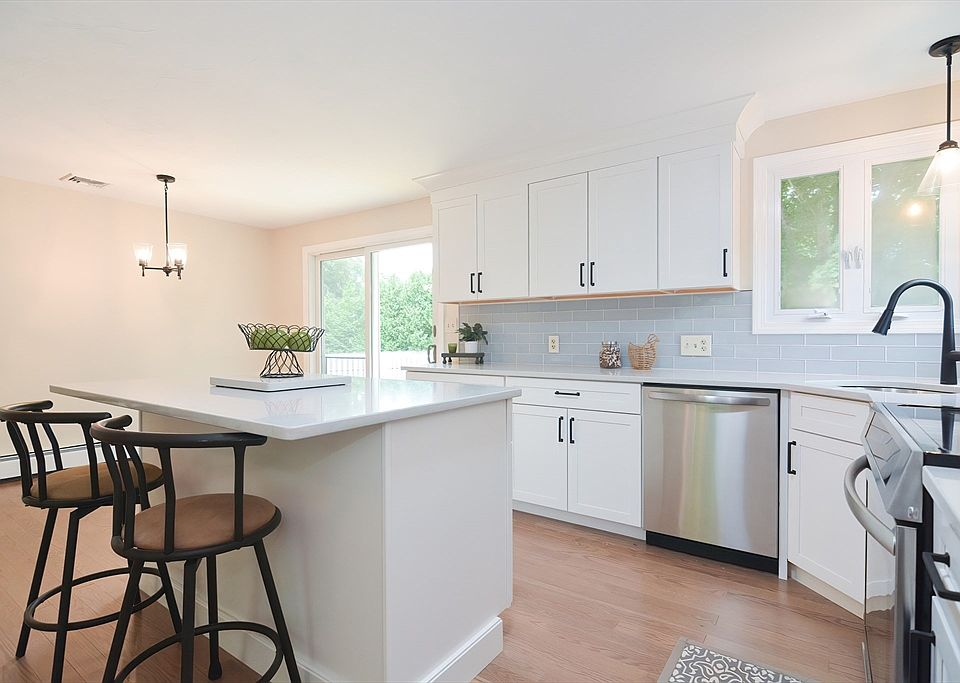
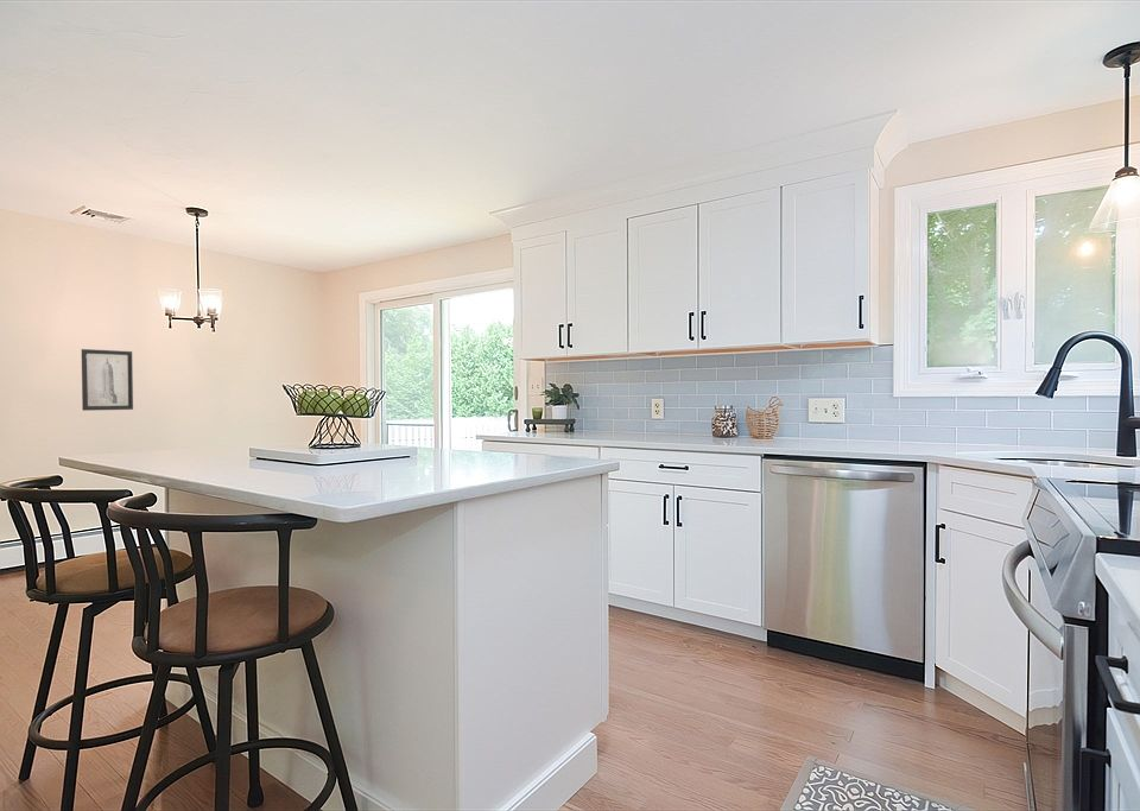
+ wall art (107, 380)
